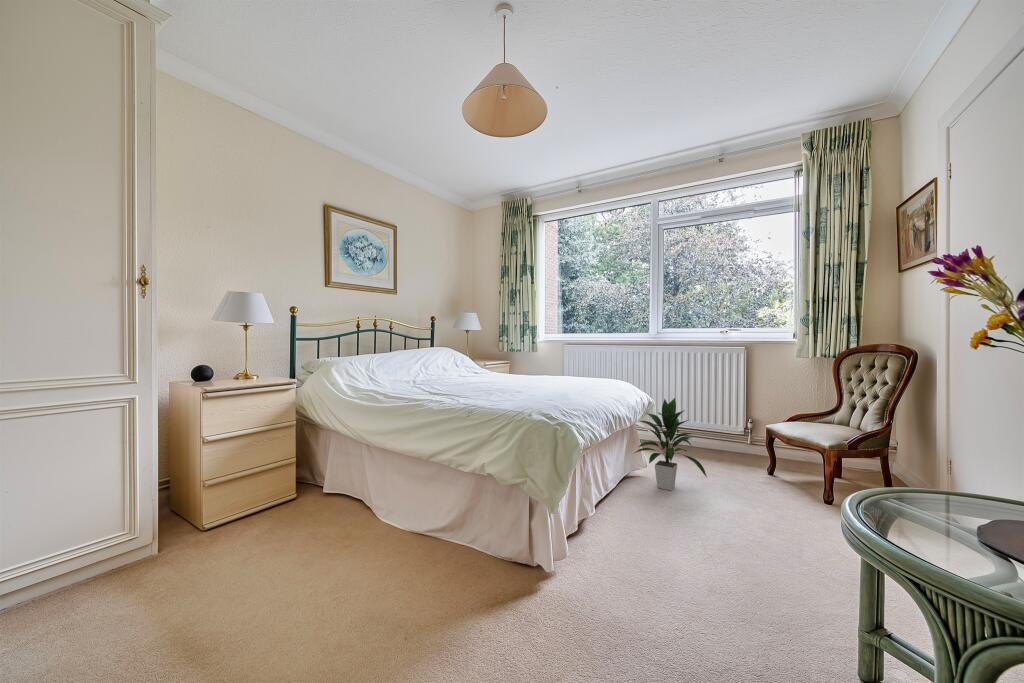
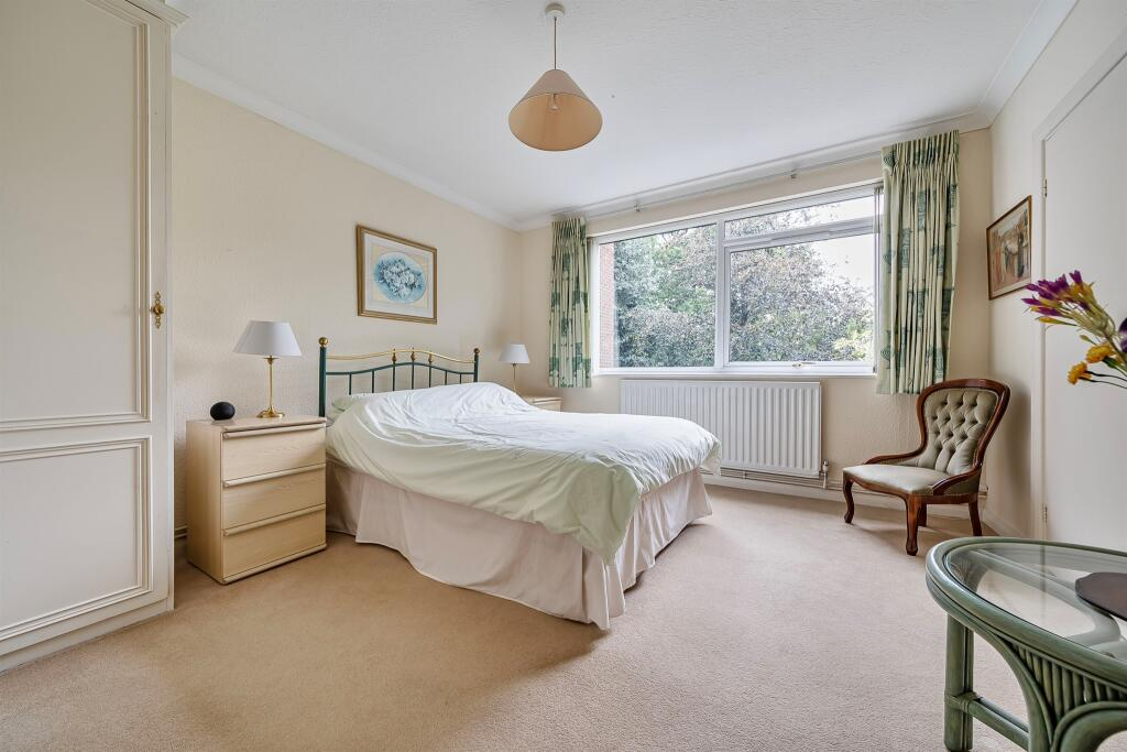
- indoor plant (668, 444)
